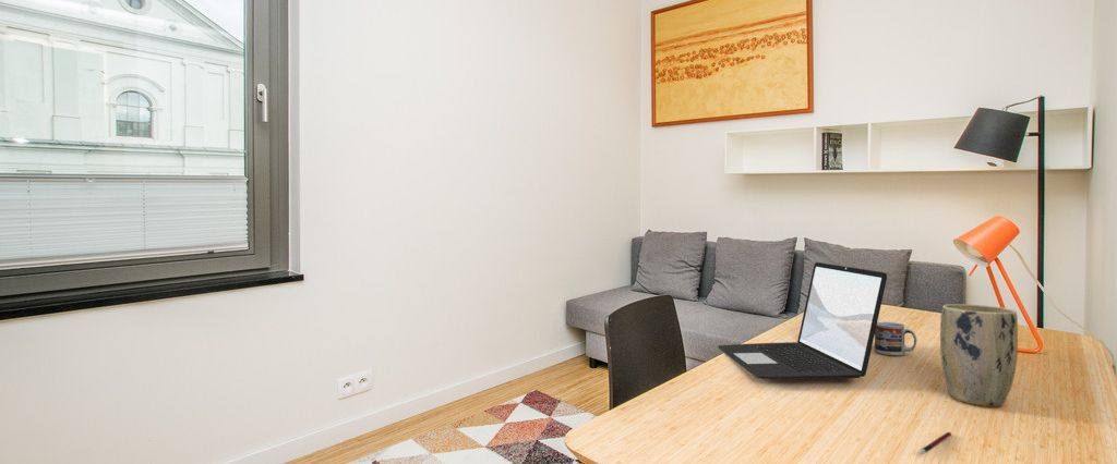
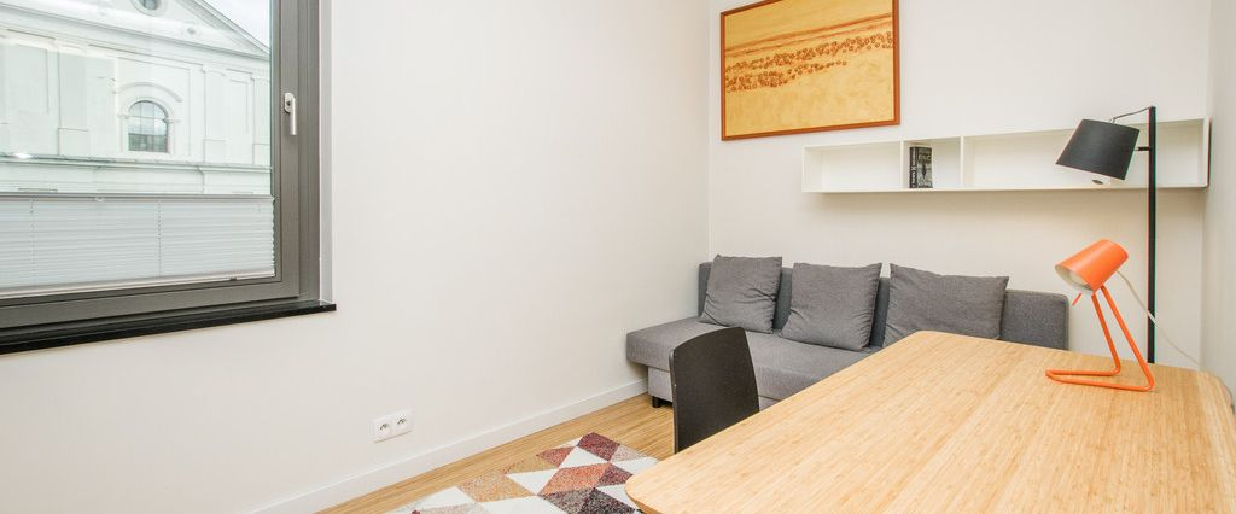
- laptop (803, 315)
- pen (935, 442)
- plant pot (977, 353)
- cup (894, 339)
